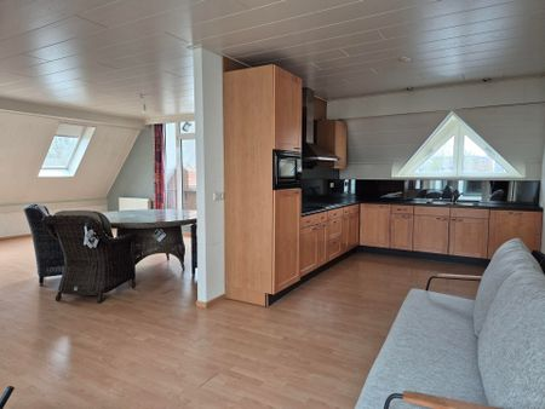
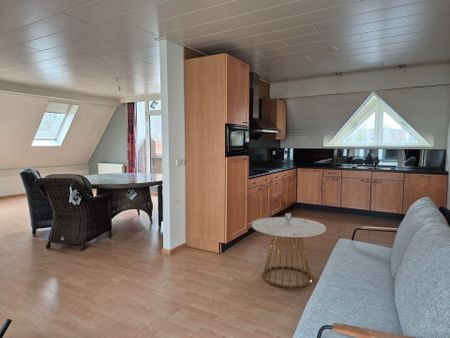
+ side table (286, 246)
